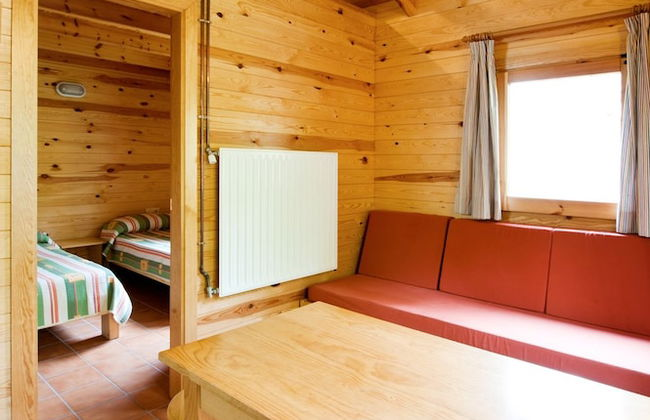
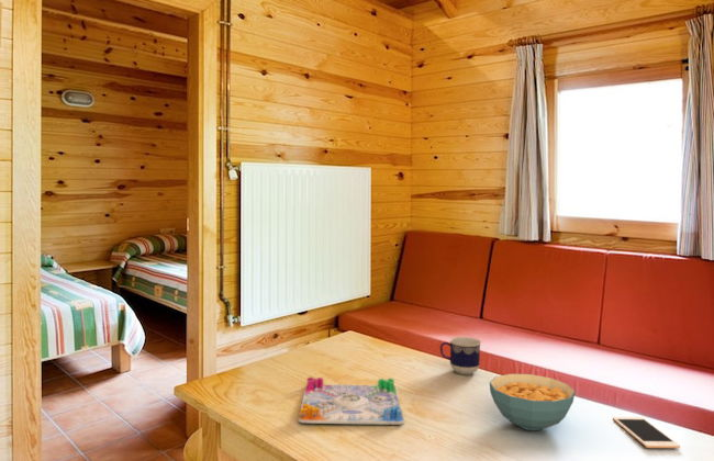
+ cereal bowl (531, 405)
+ board game (350, 397)
+ cell phone (644, 431)
+ cup (459, 356)
